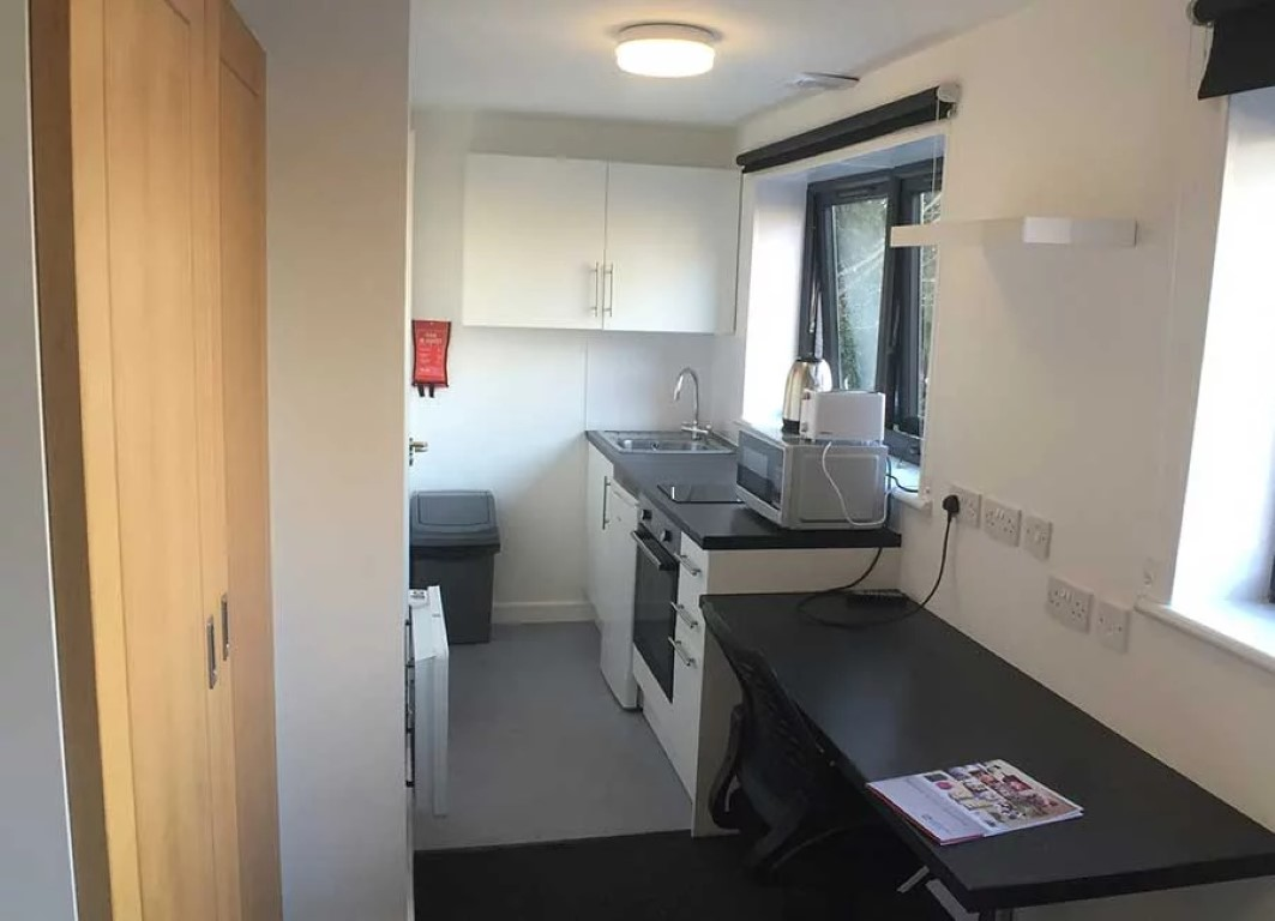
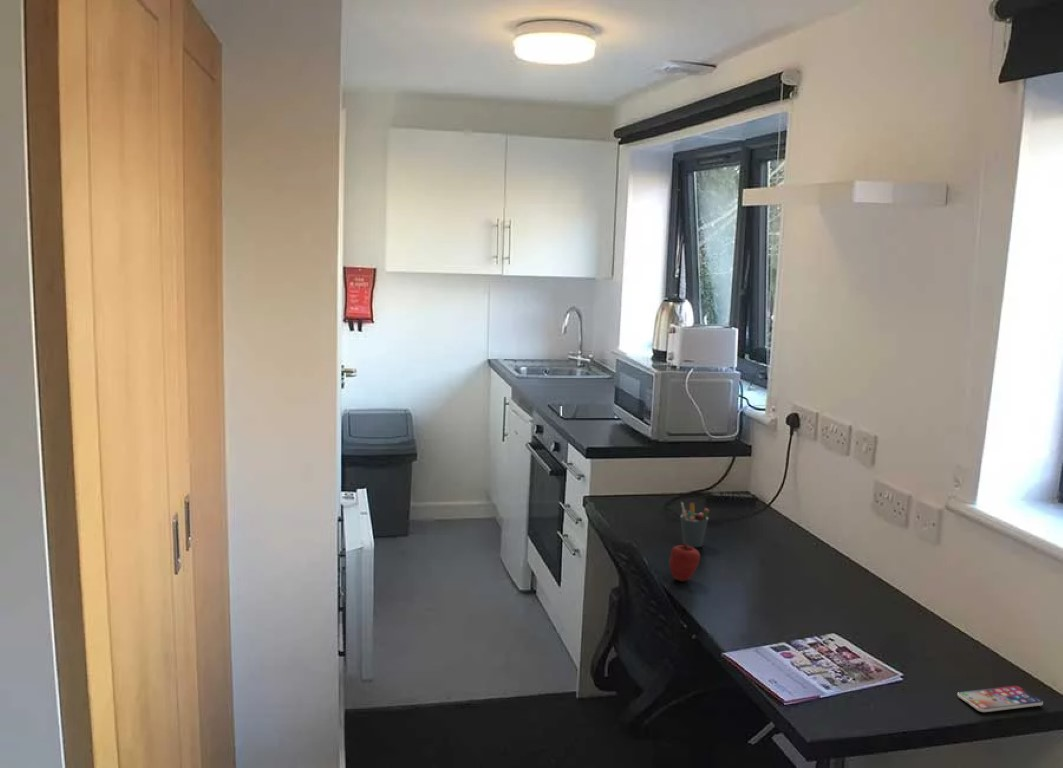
+ pen holder (693, 523)
+ smartphone (999, 698)
+ apple (684, 561)
